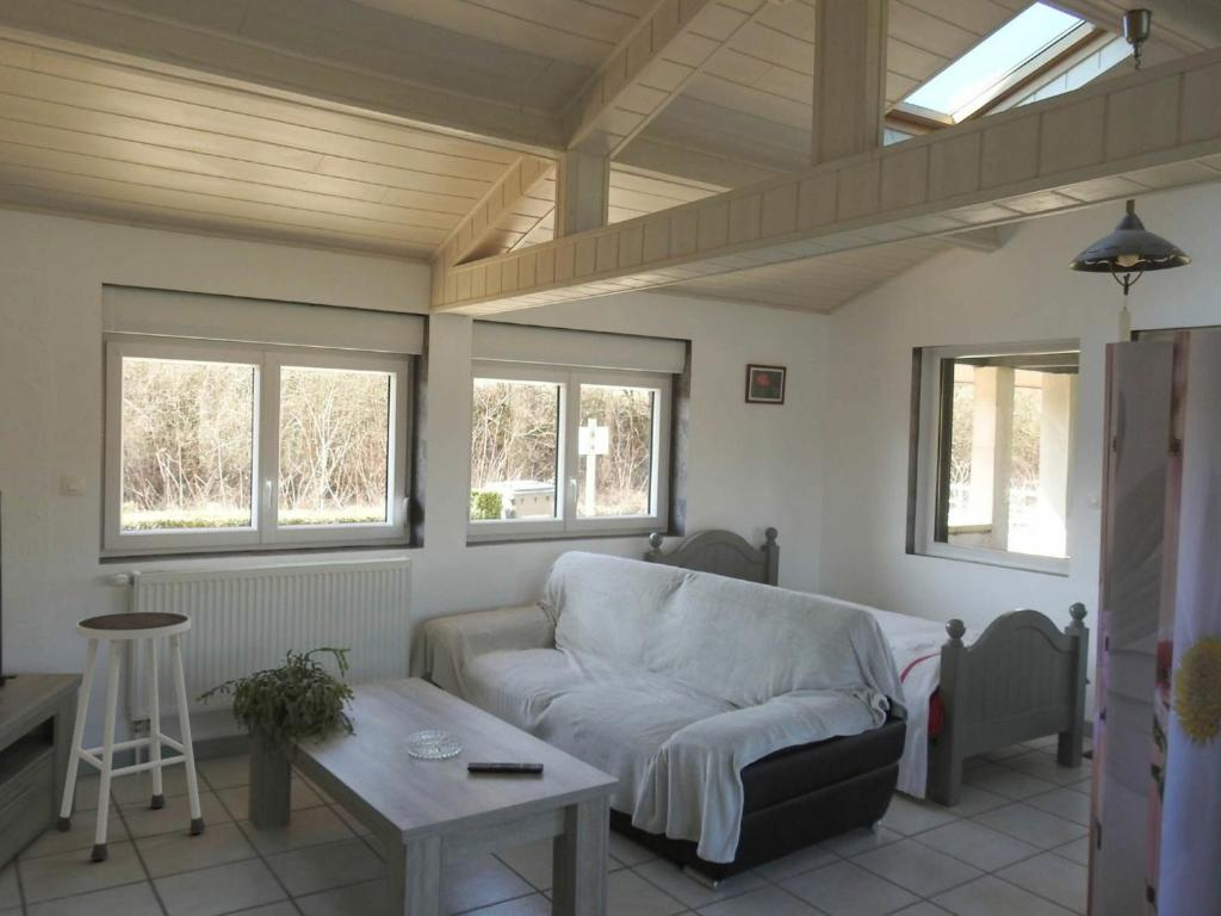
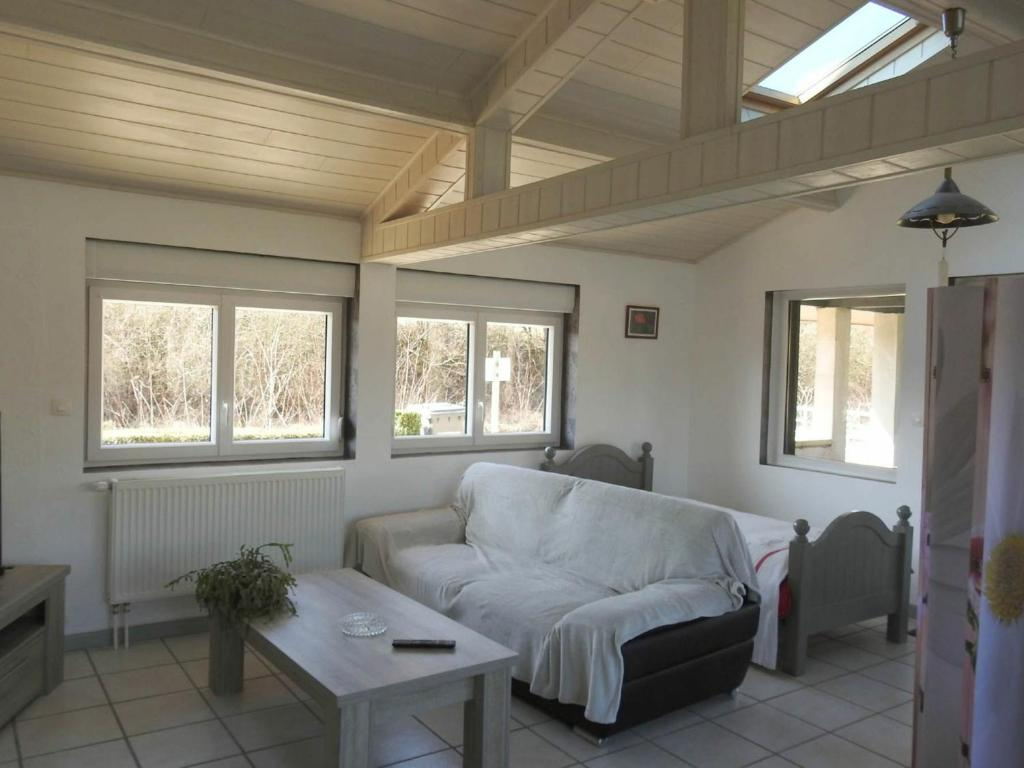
- stool (136, 739)
